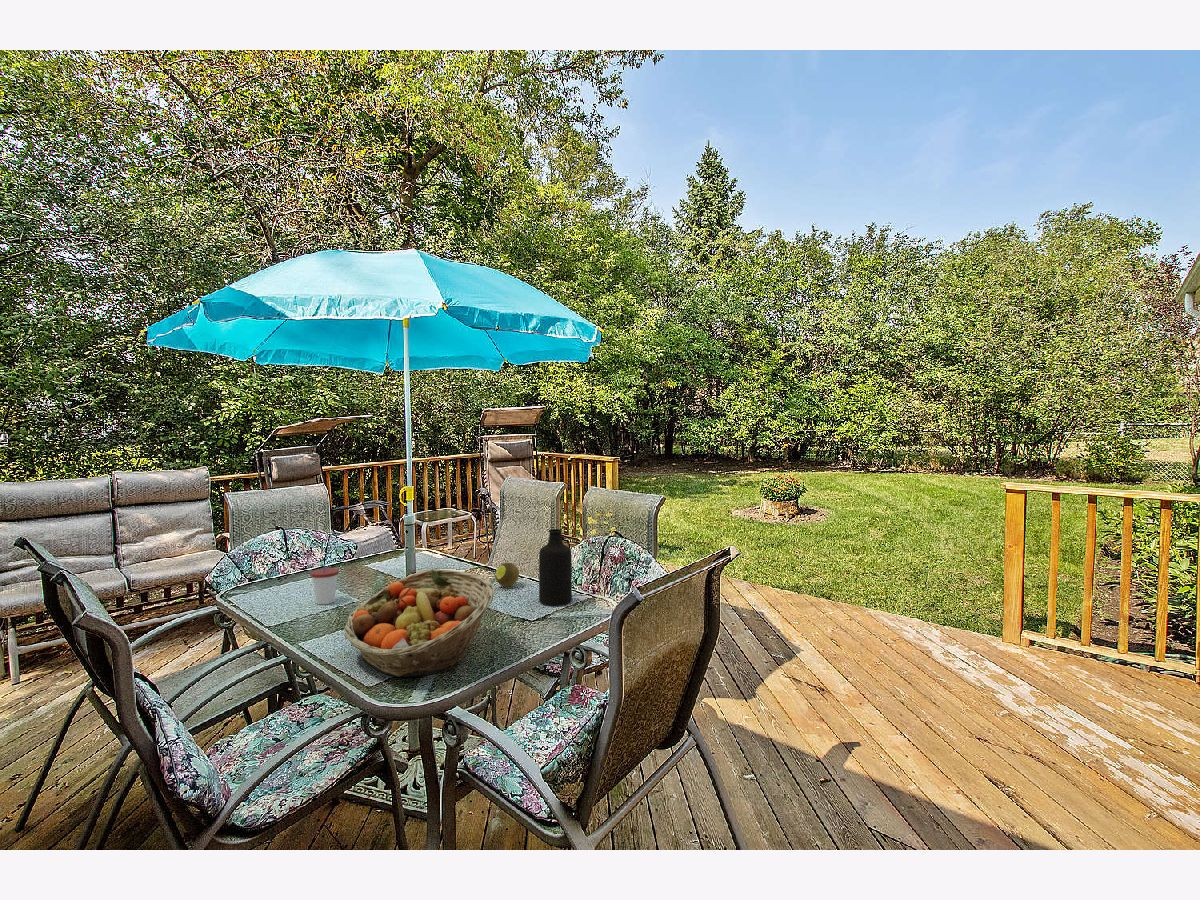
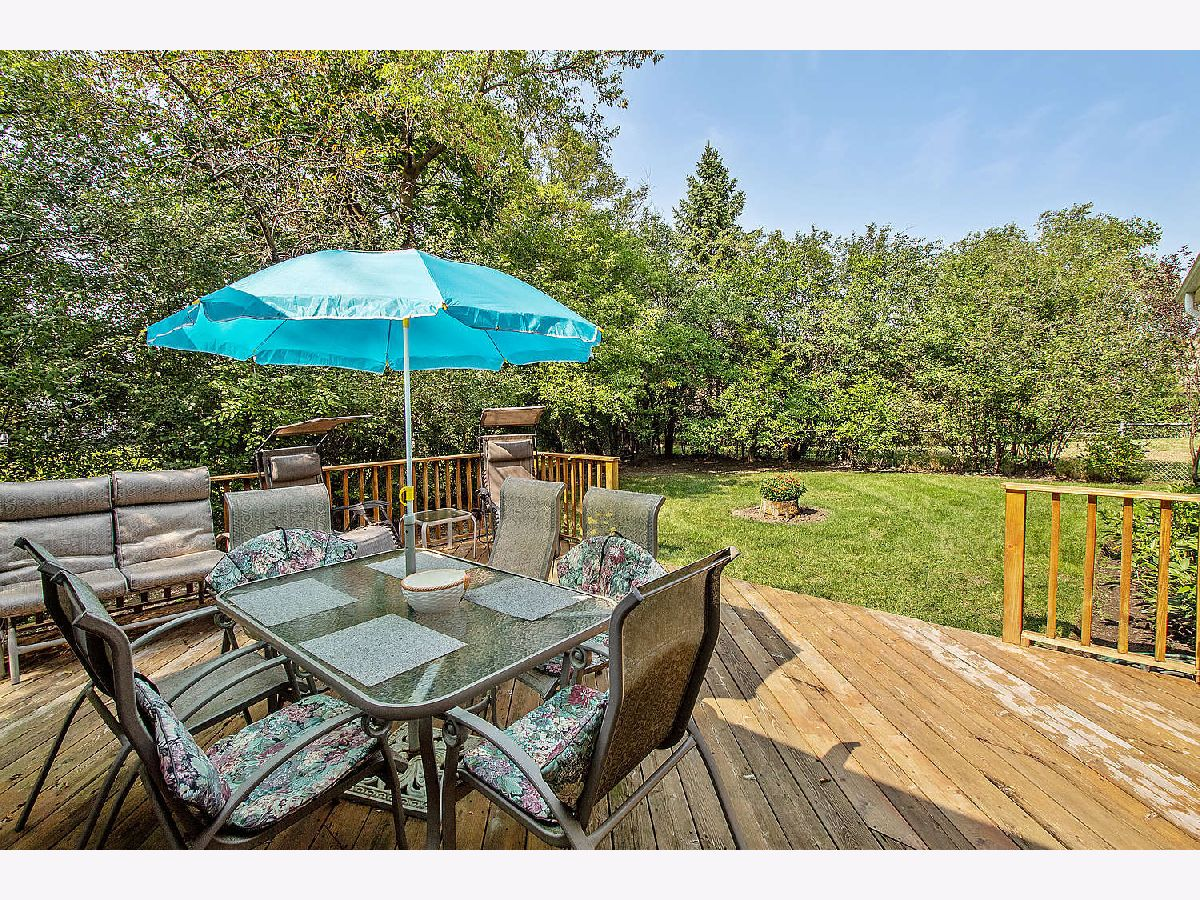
- fruit basket (421, 618)
- bottle (555, 565)
- fruit (507, 574)
- cup (325, 582)
